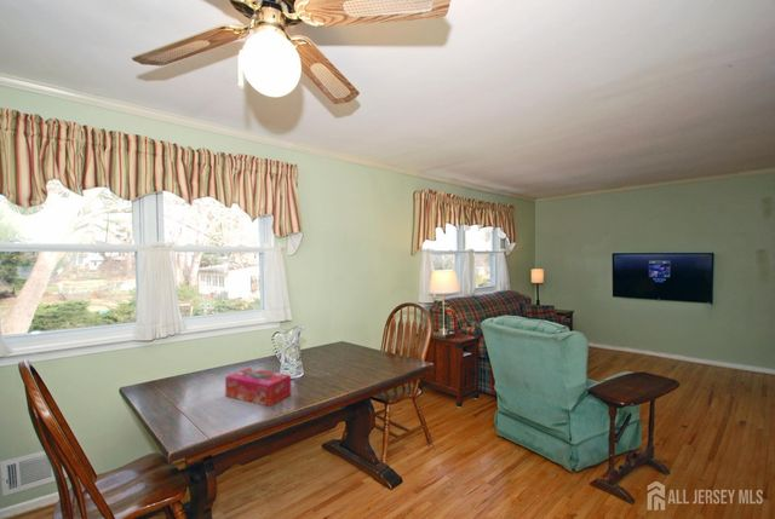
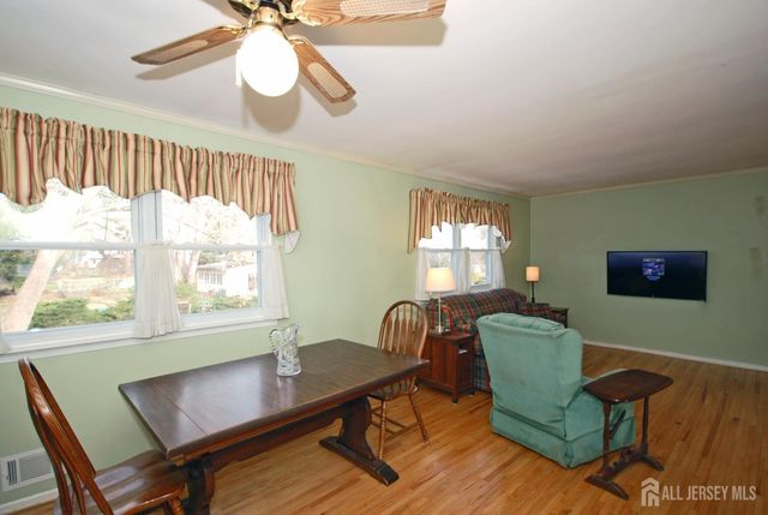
- tissue box (258, 385)
